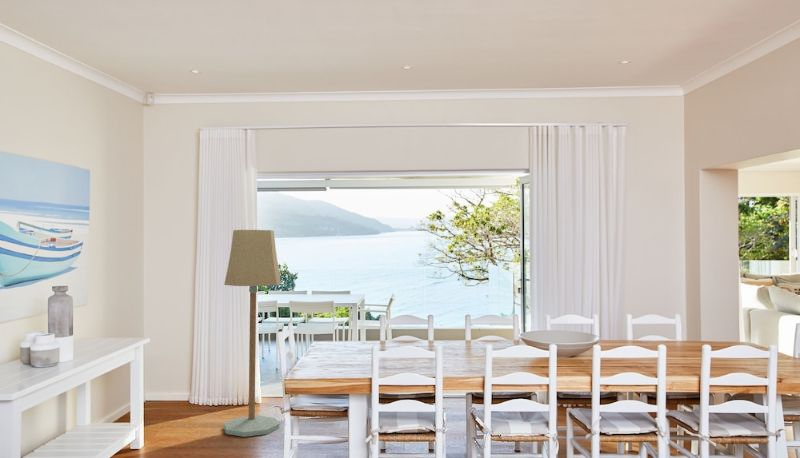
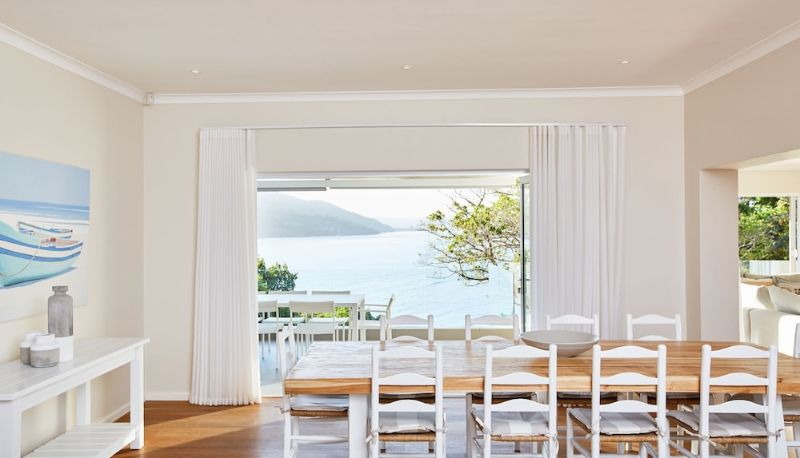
- floor lamp (252, 328)
